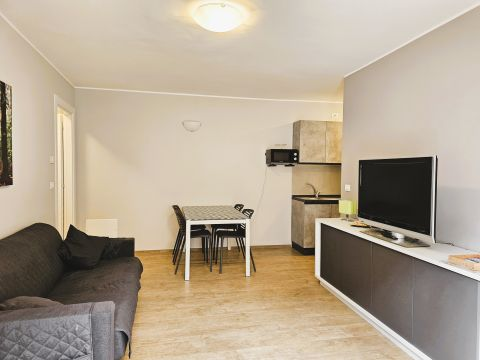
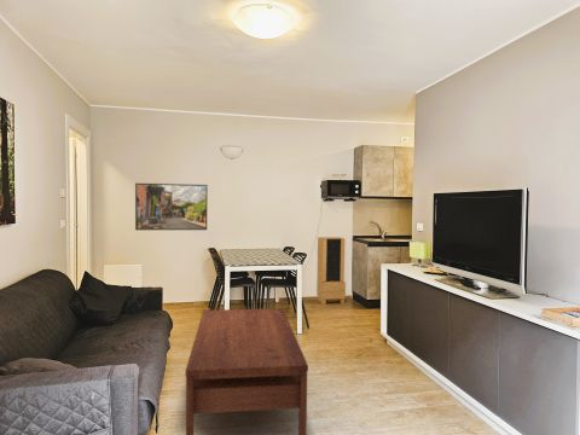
+ coffee table (244, 369)
+ storage cabinet (331, 269)
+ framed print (172, 207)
